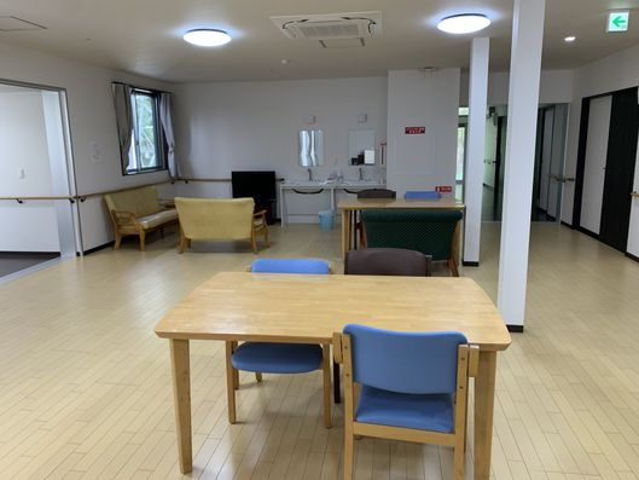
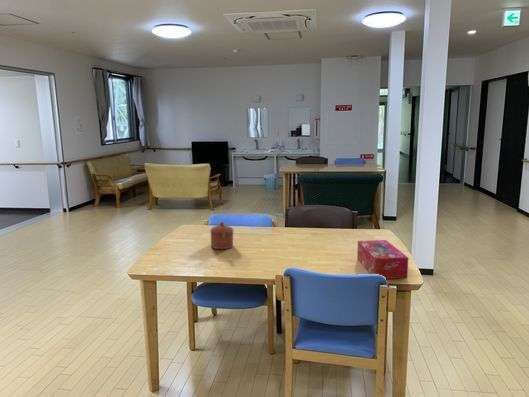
+ teapot (222, 234)
+ tissue box (380, 258)
